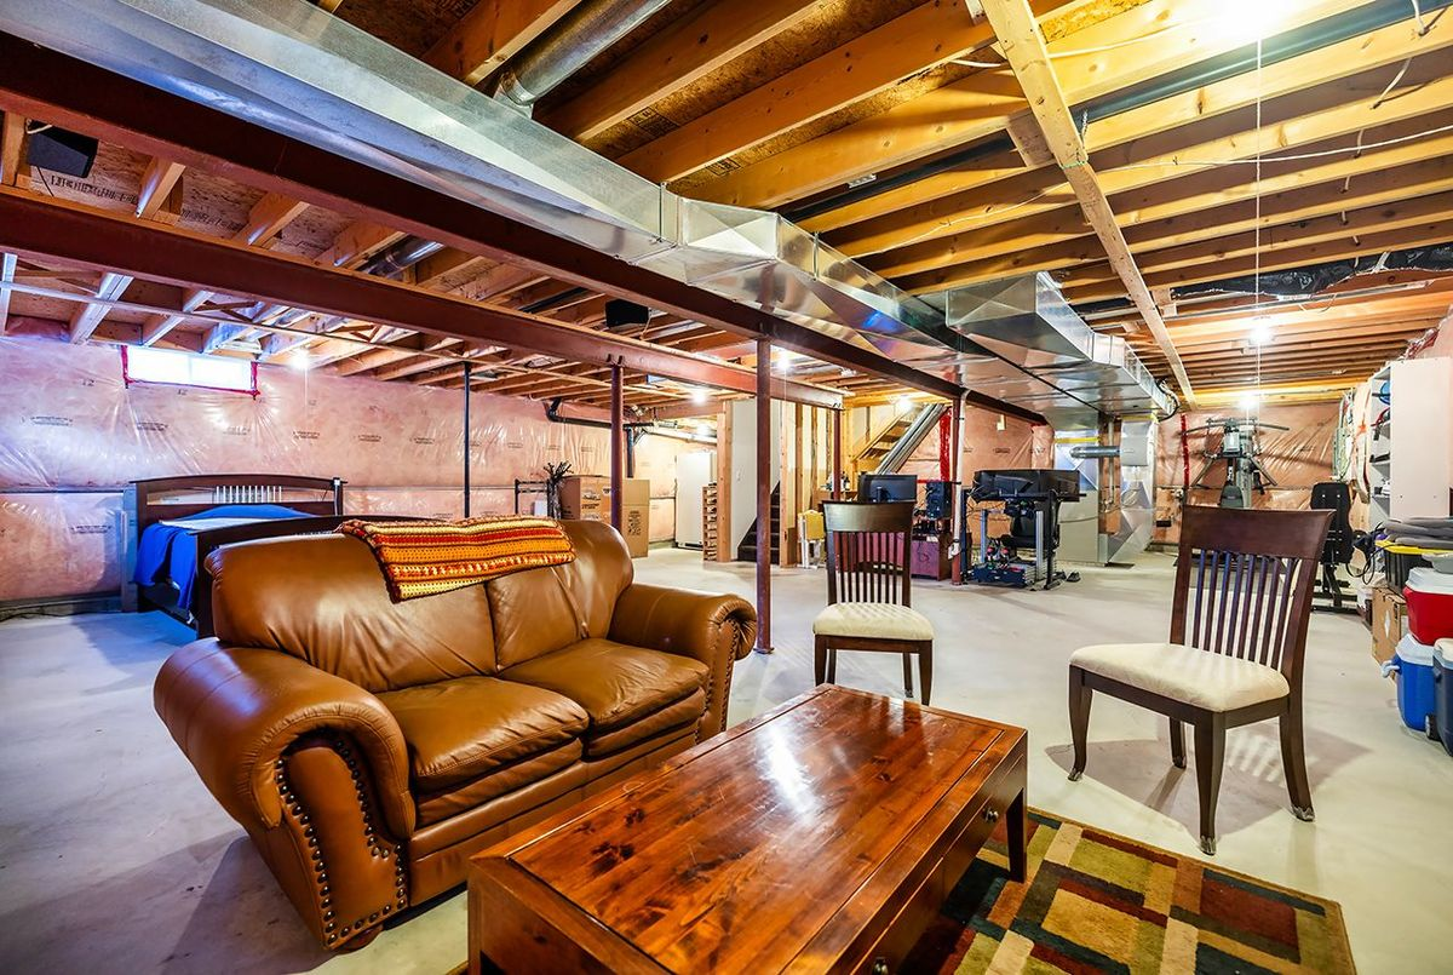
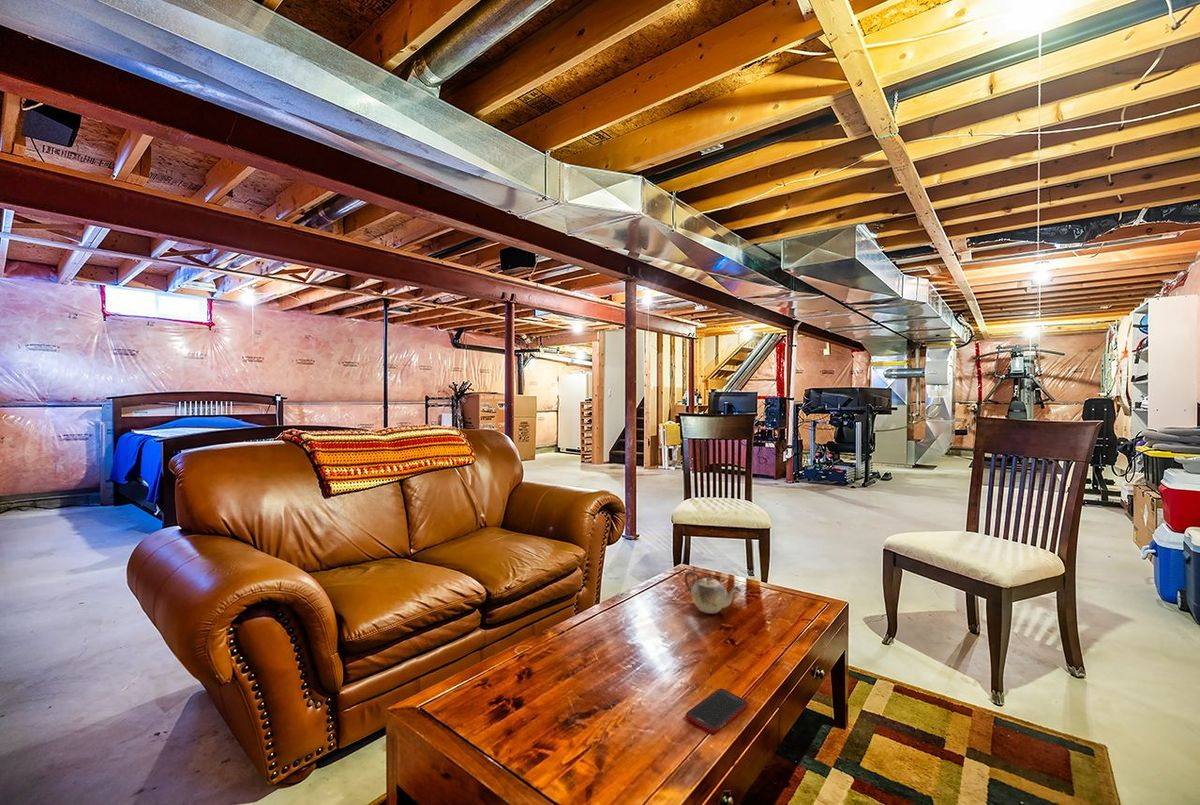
+ cell phone (717, 709)
+ teapot (711, 591)
